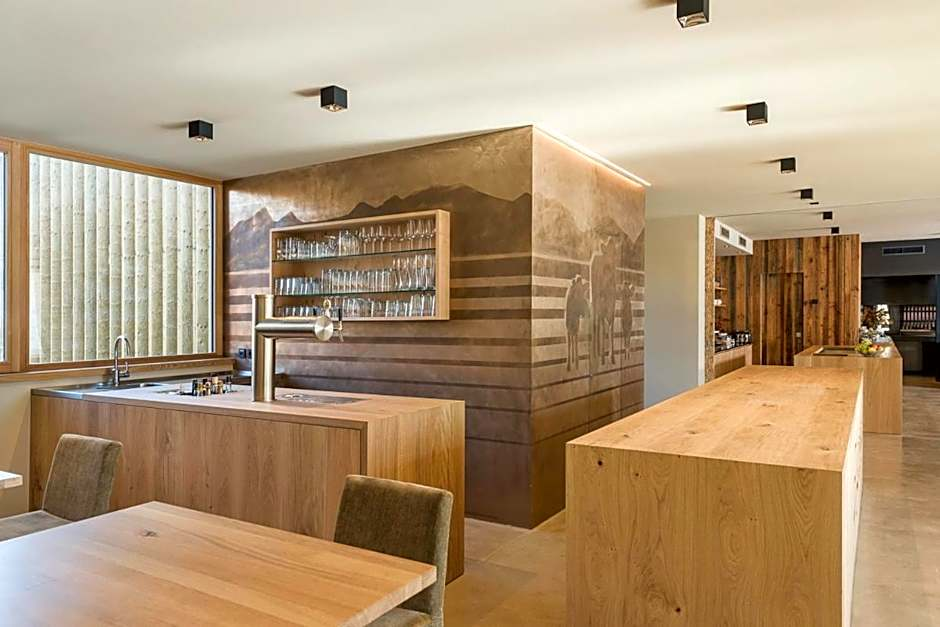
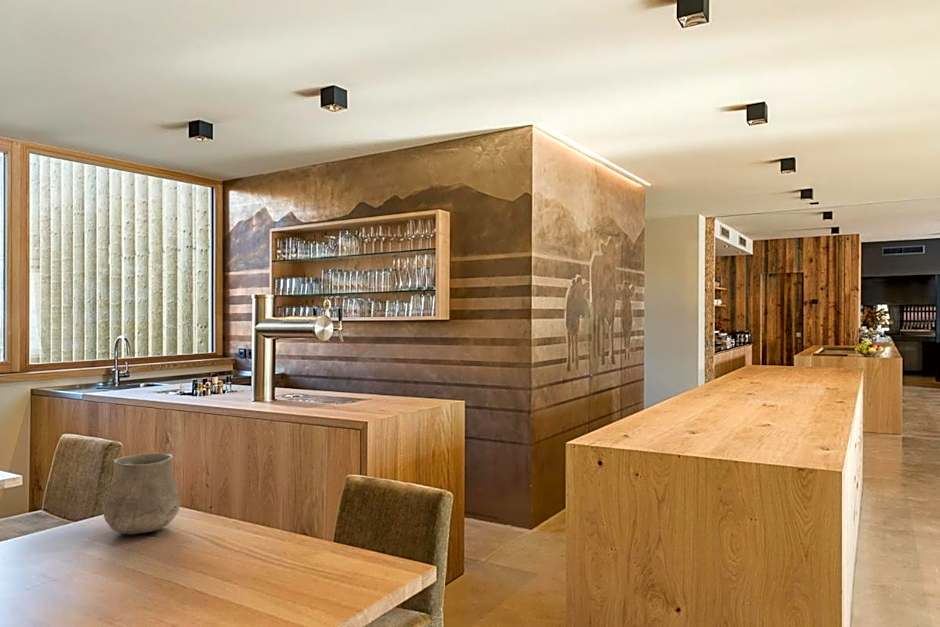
+ ceramic cup (144, 493)
